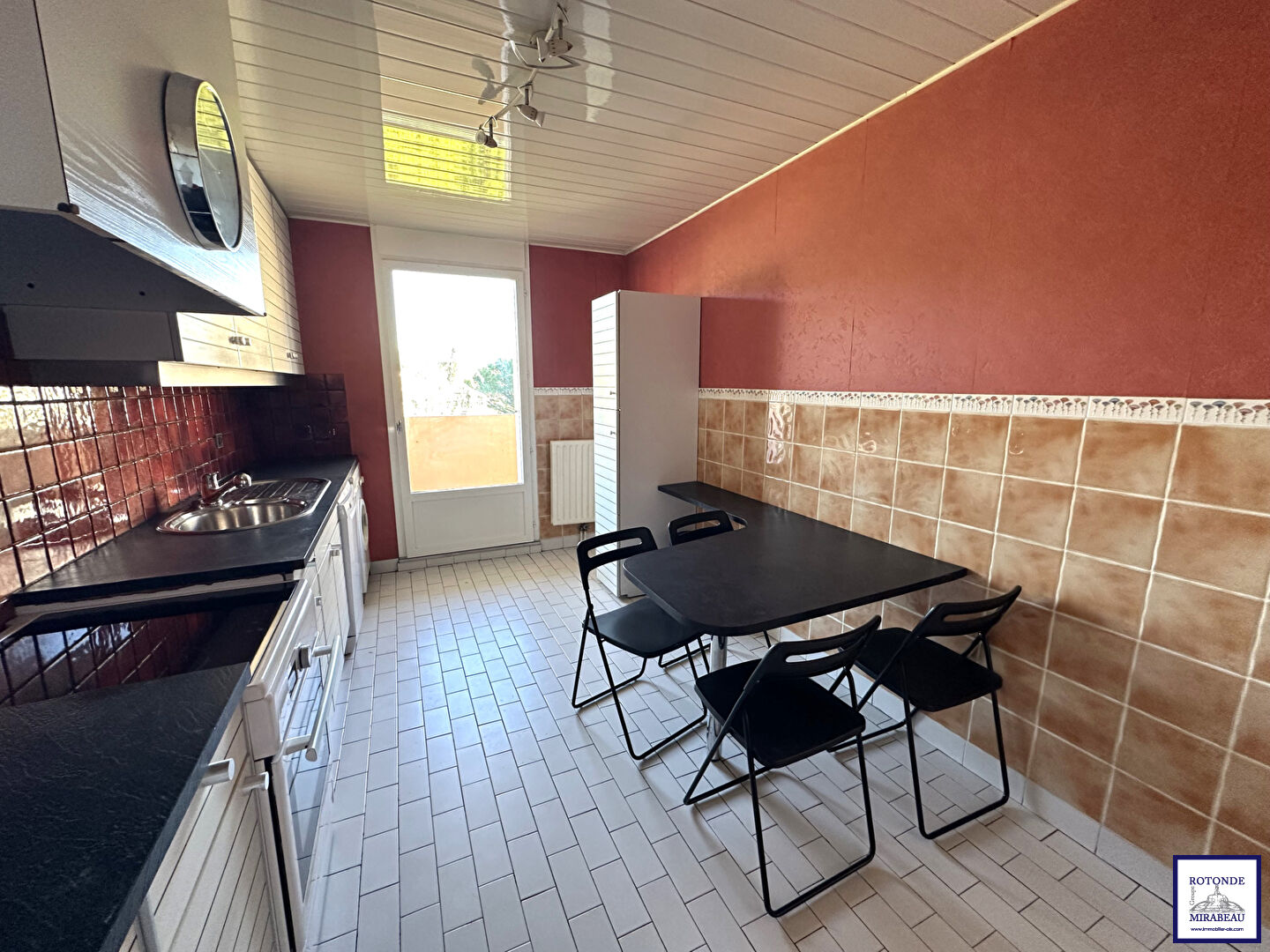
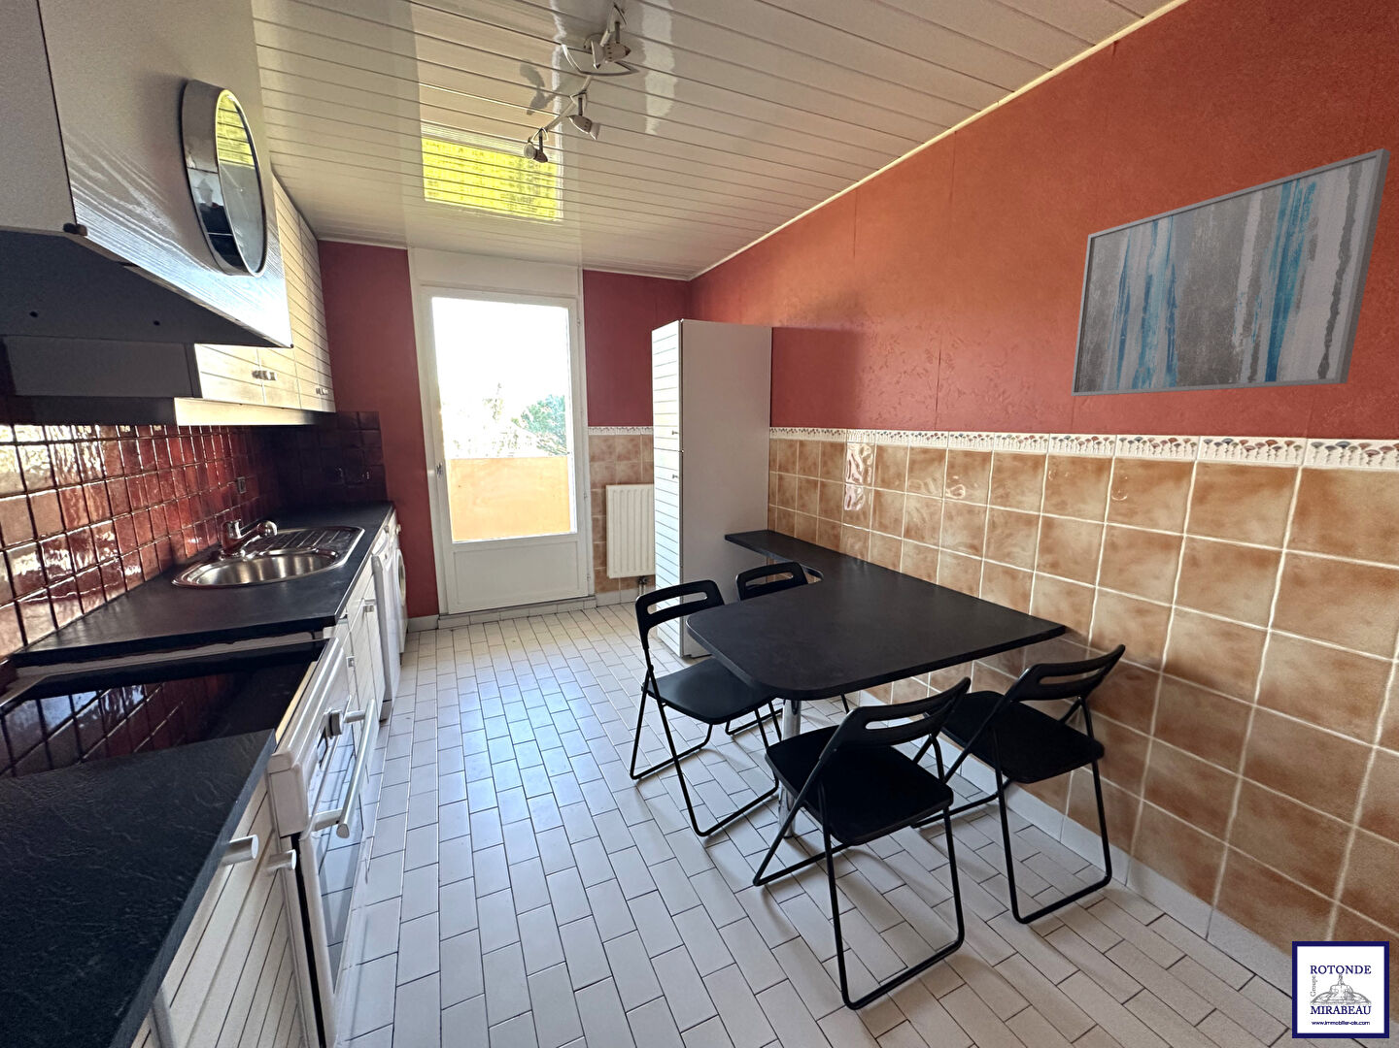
+ wall art (1197, 298)
